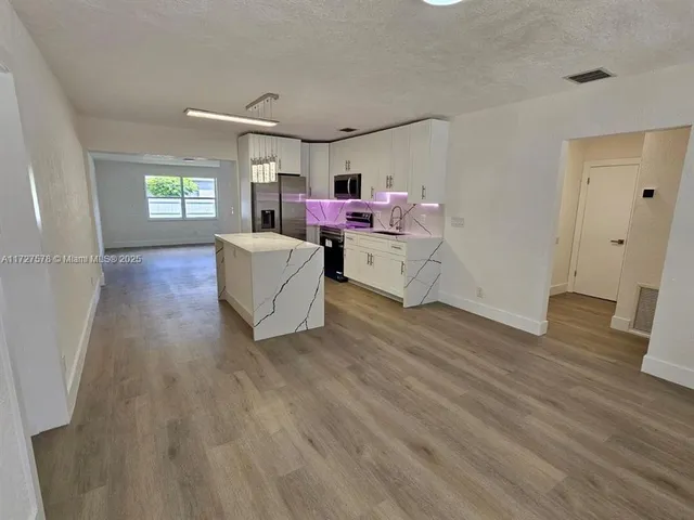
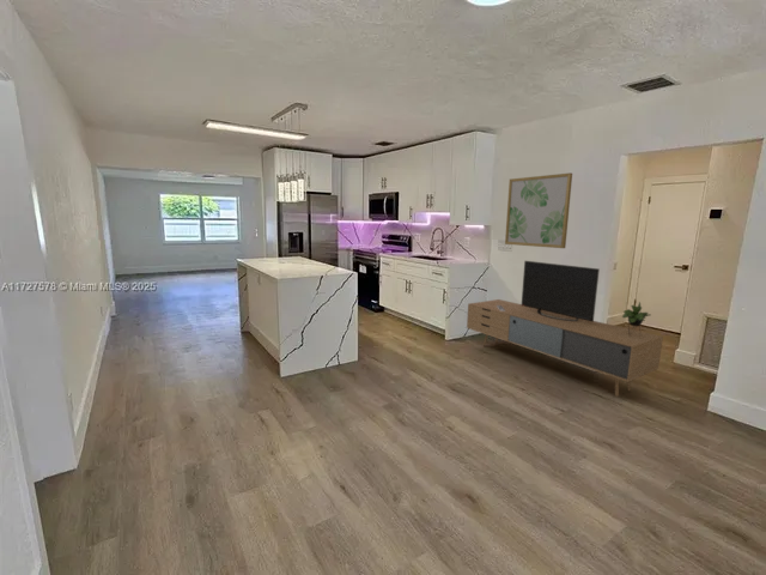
+ wall art (535, 211)
+ media console (551, 315)
